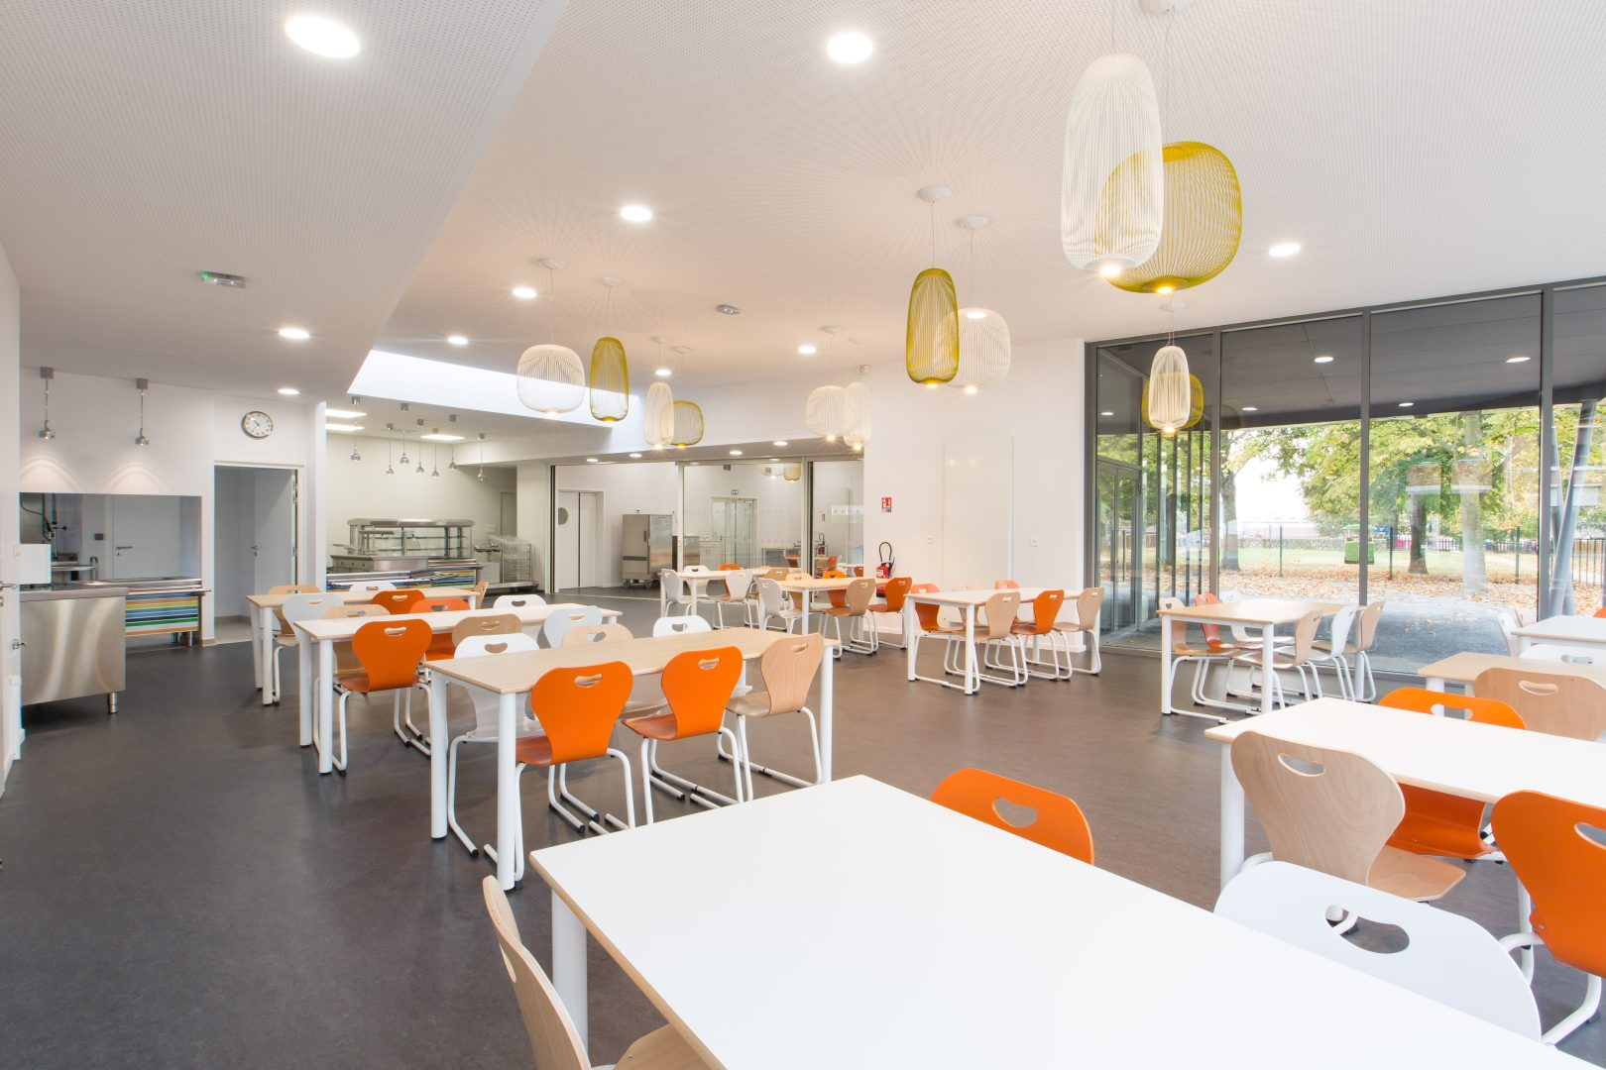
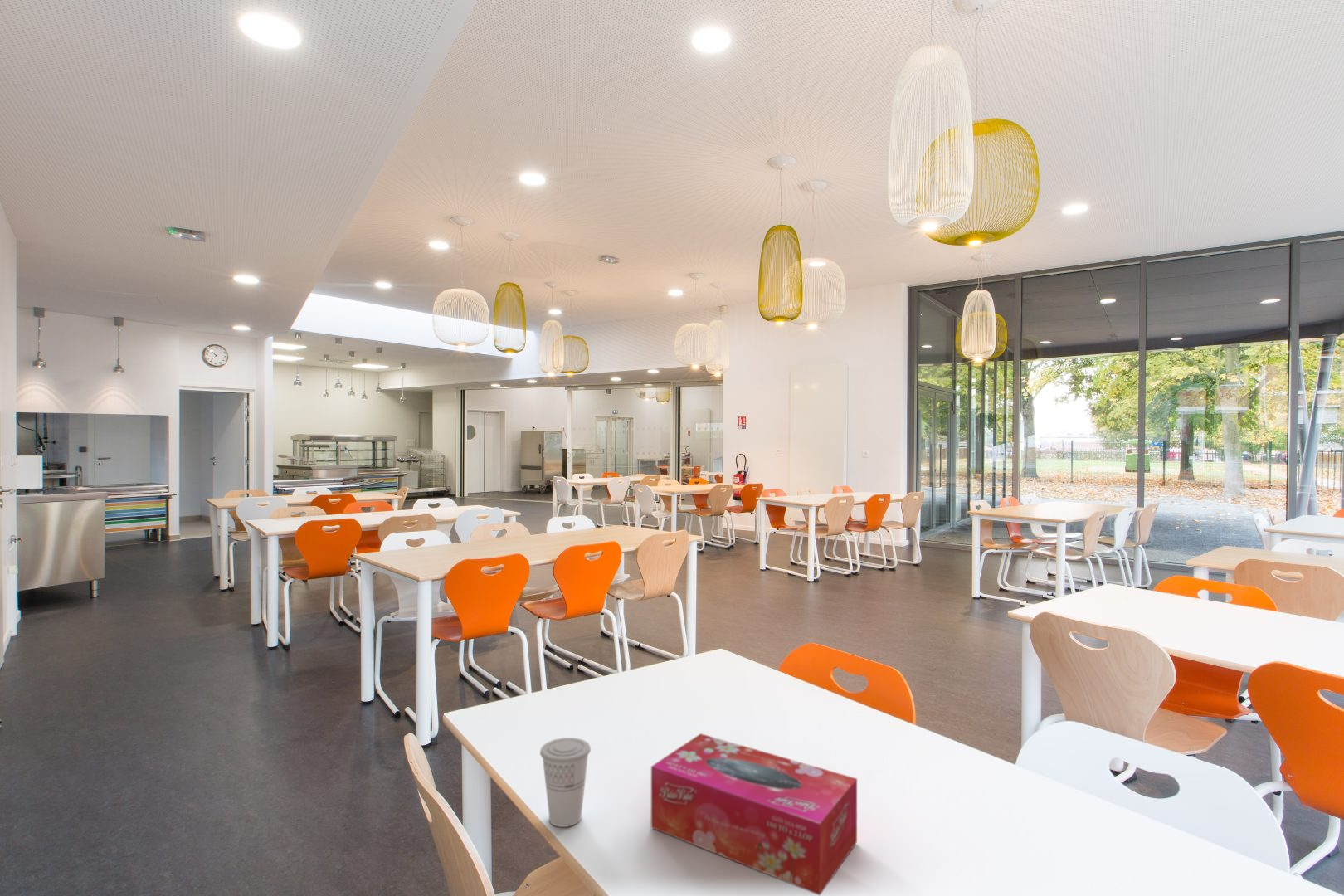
+ tissue box (752, 803)
+ cup (565, 782)
